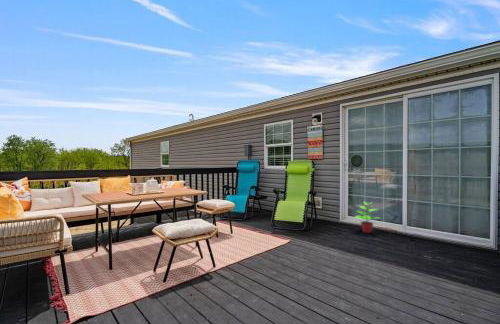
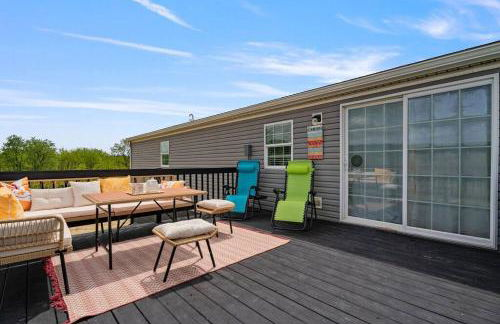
- potted plant (368, 216)
